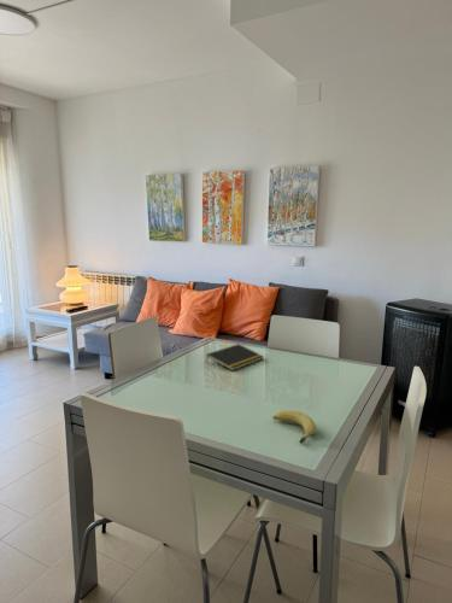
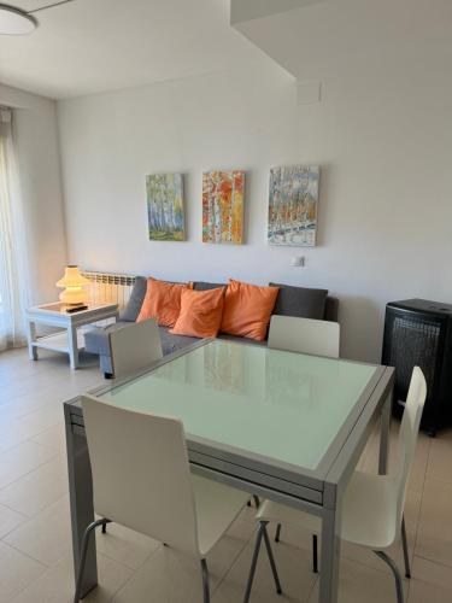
- fruit (297, 422)
- notepad (235, 356)
